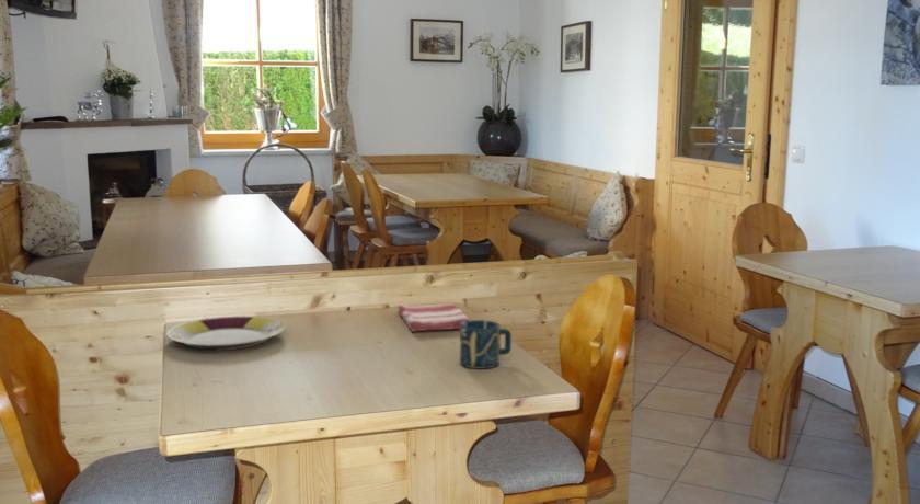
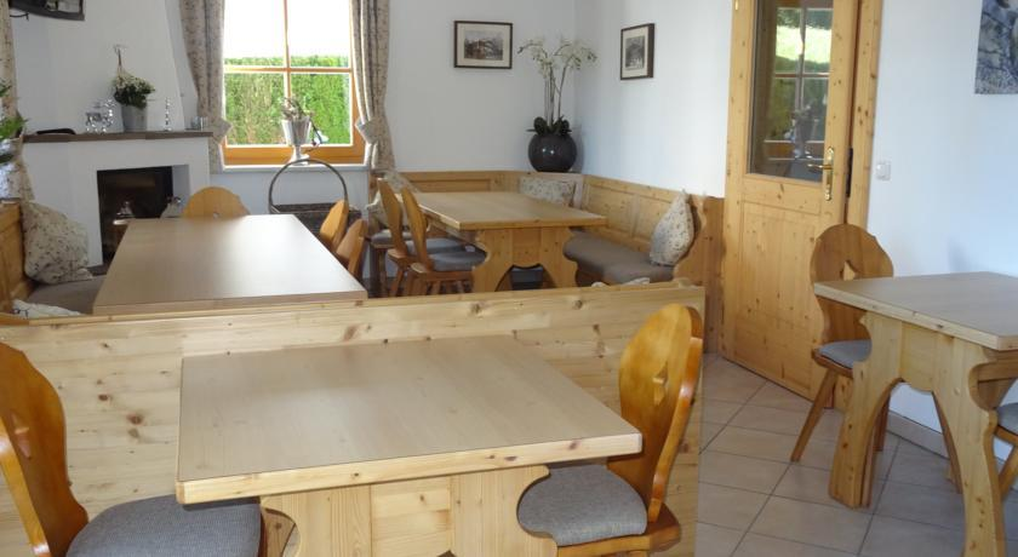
- dish towel (434, 314)
- cup (485, 343)
- plate (227, 333)
